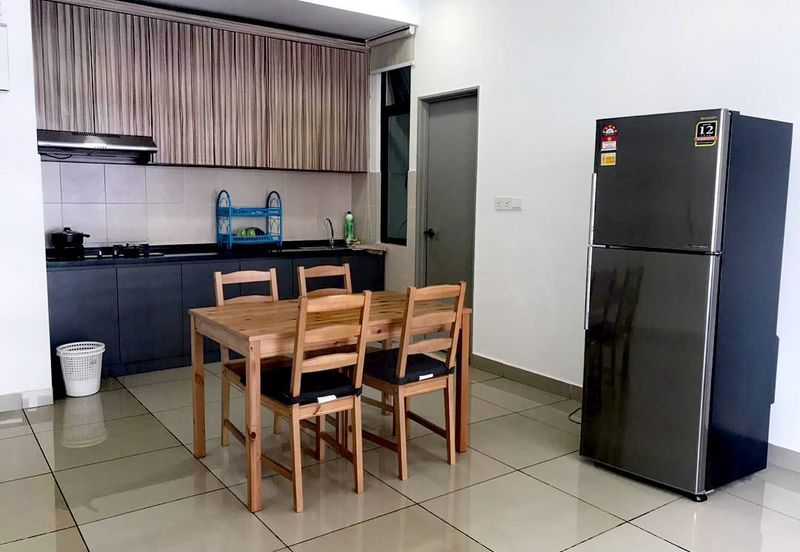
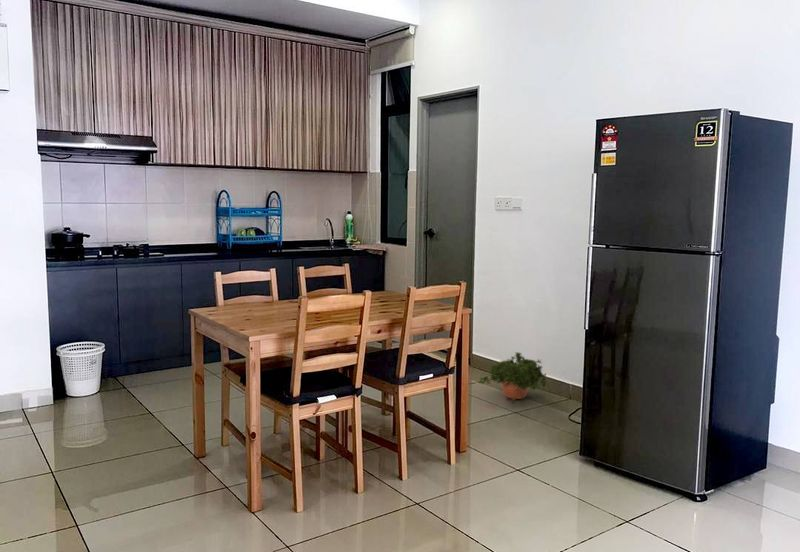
+ potted plant (516, 376)
